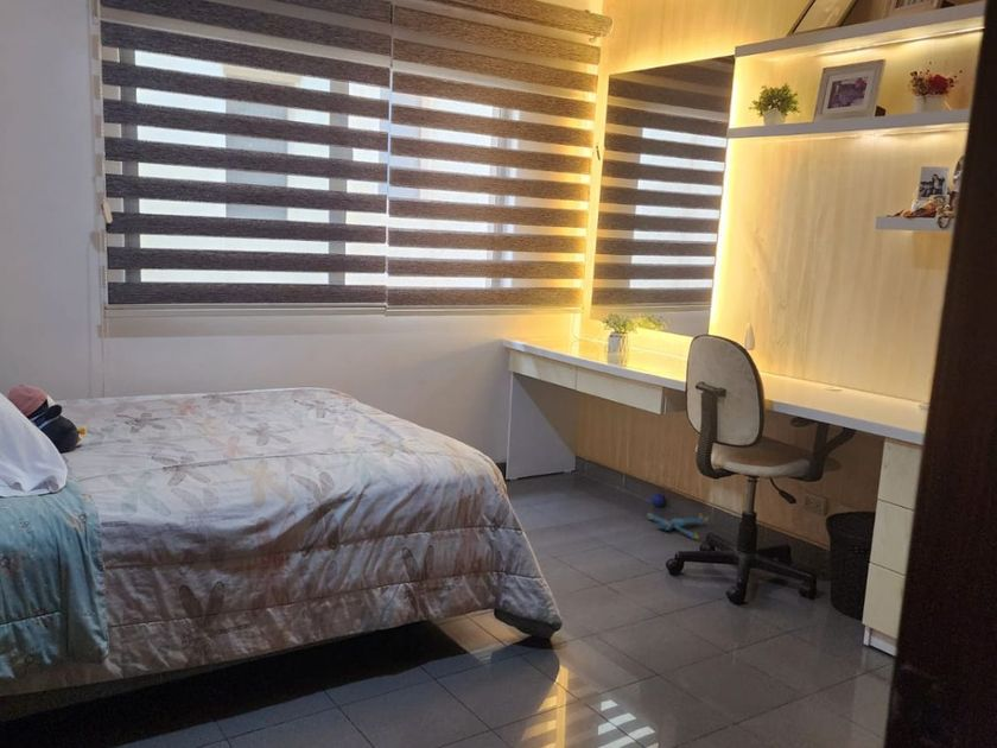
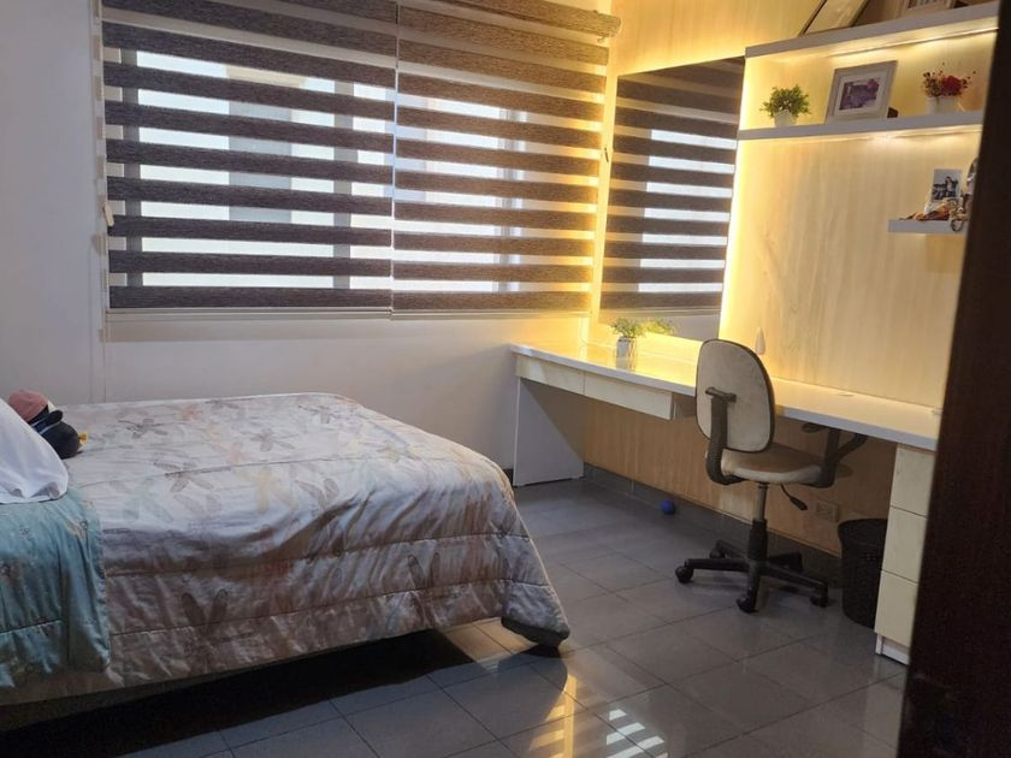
- plush toy (682, 521)
